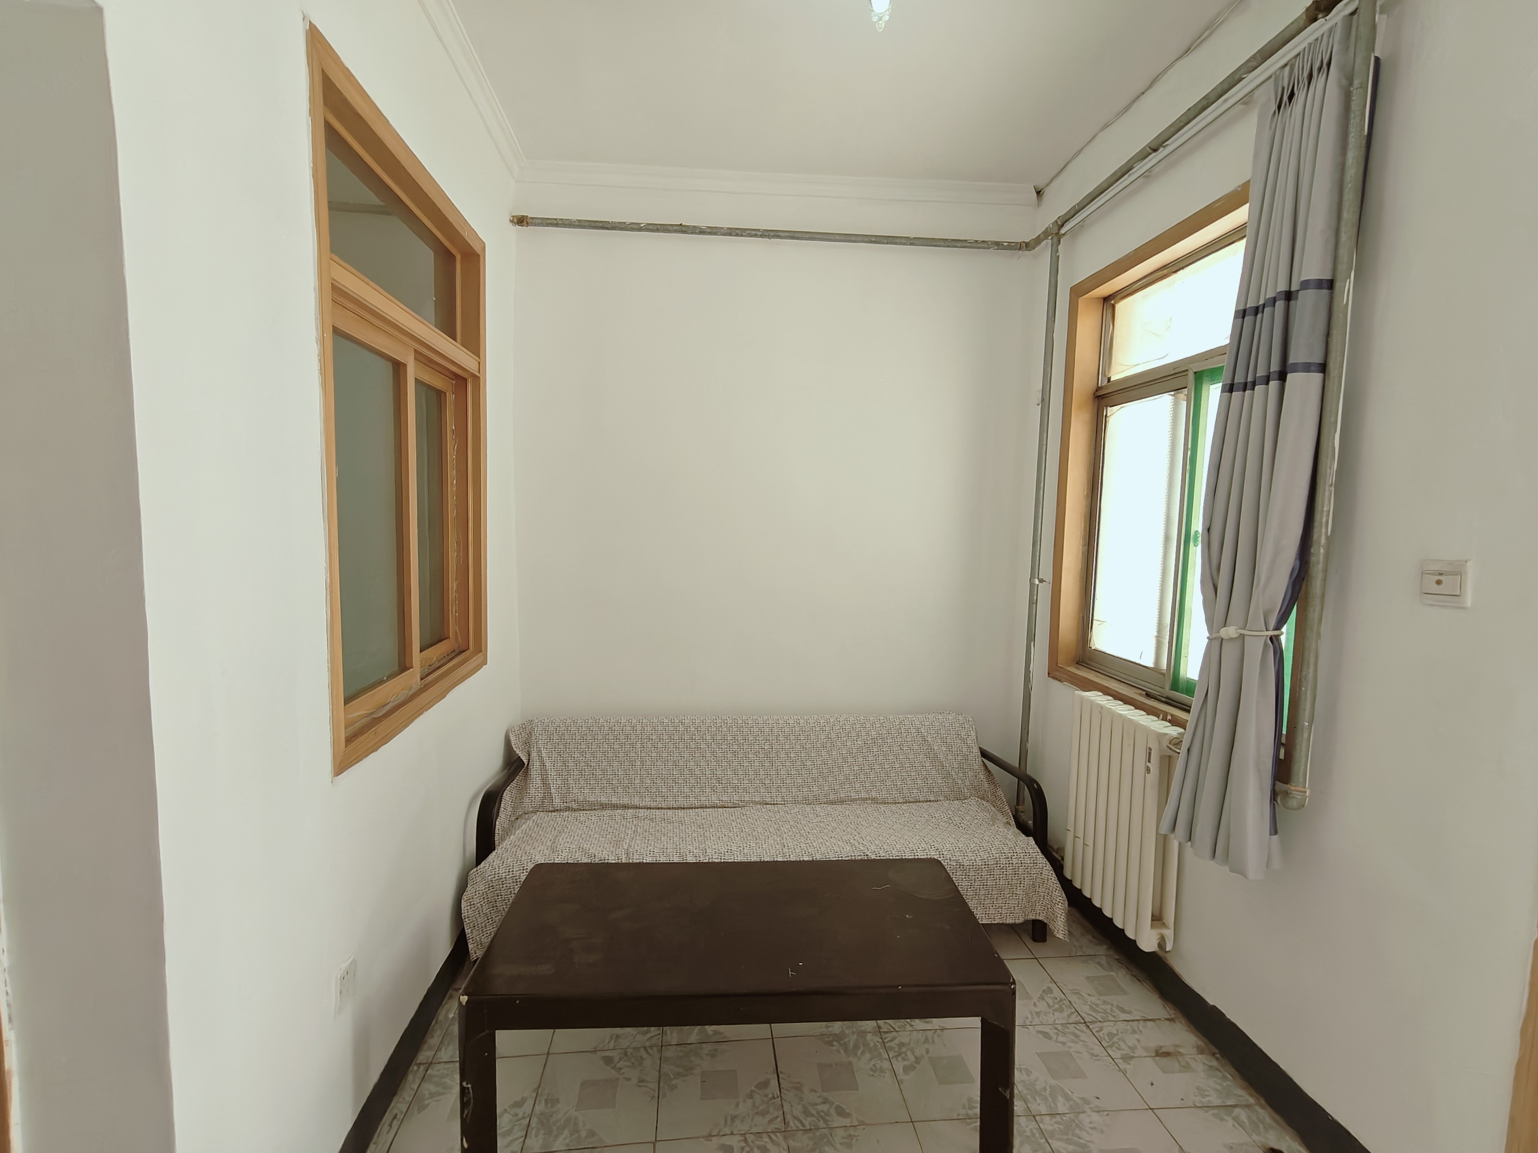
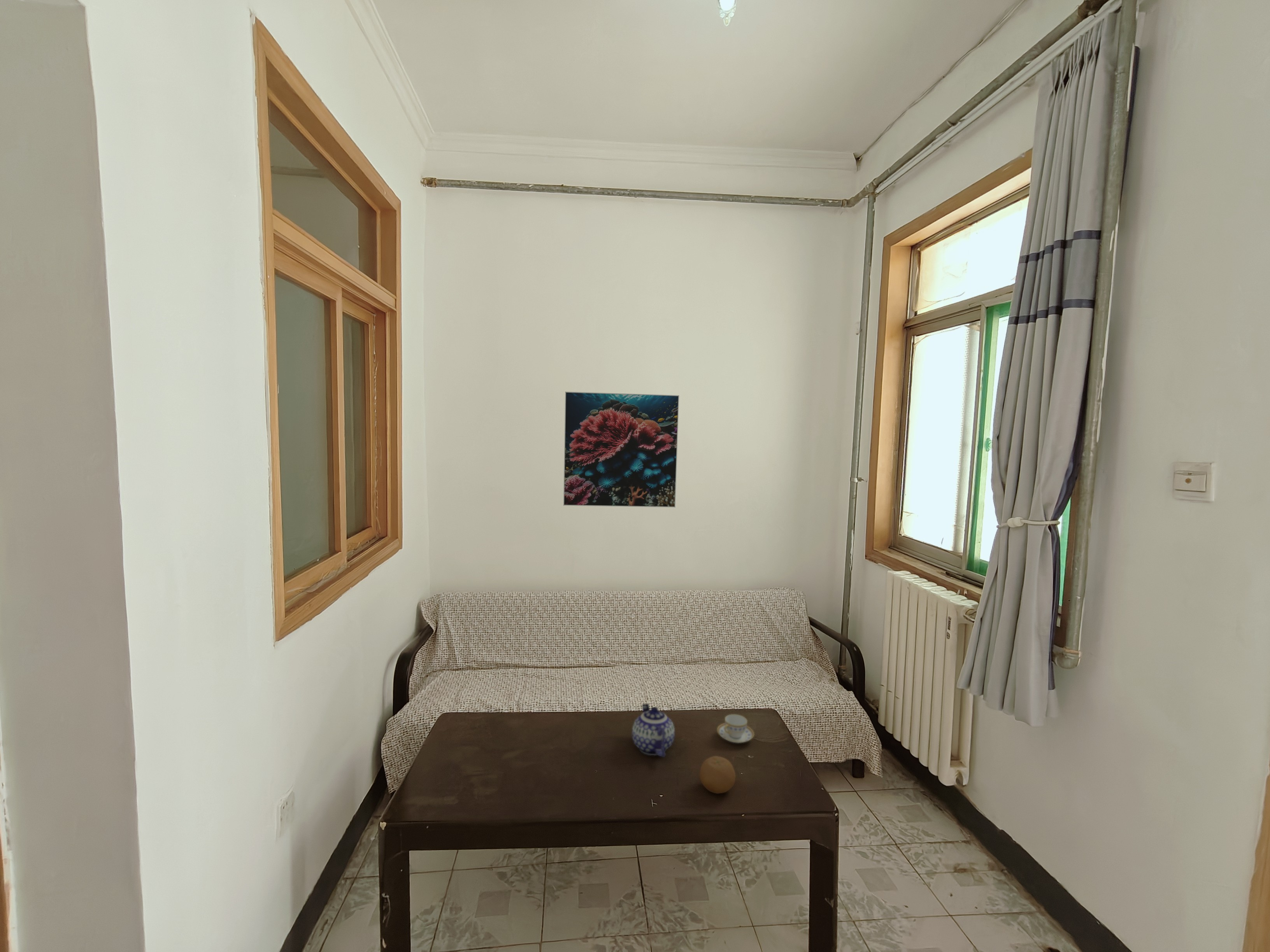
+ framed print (621, 450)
+ teapot (654, 728)
+ teacup (735, 729)
+ fruit (717, 774)
